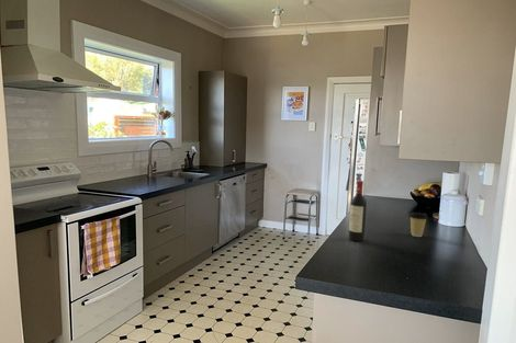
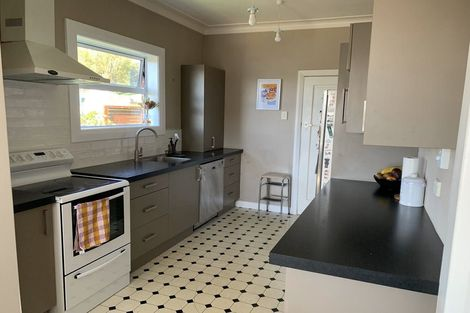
- wine bottle (358, 209)
- coffee cup (417, 224)
